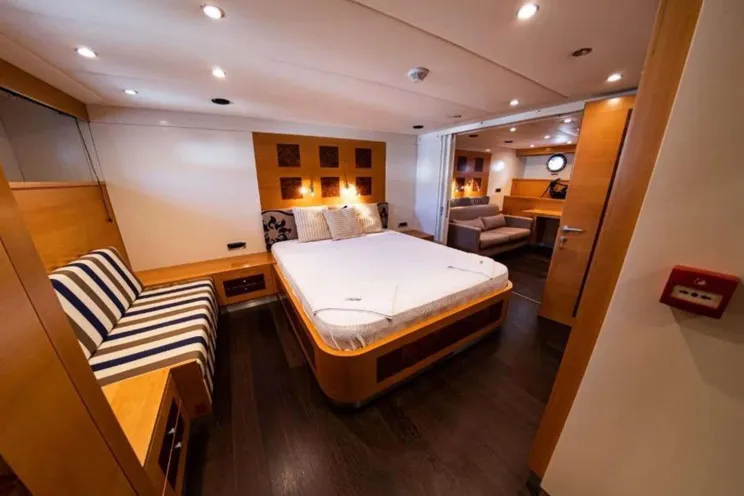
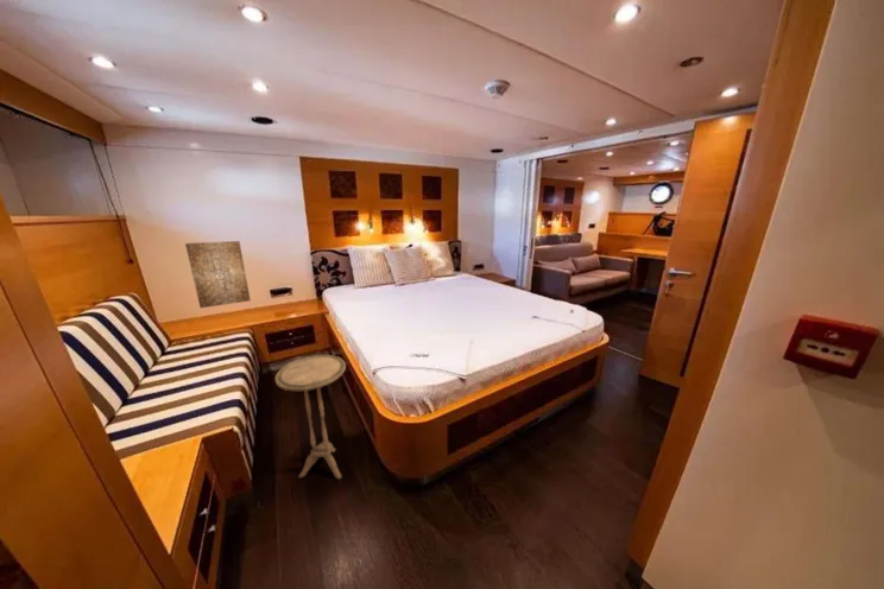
+ wall art (220, 273)
+ side table (321, 420)
